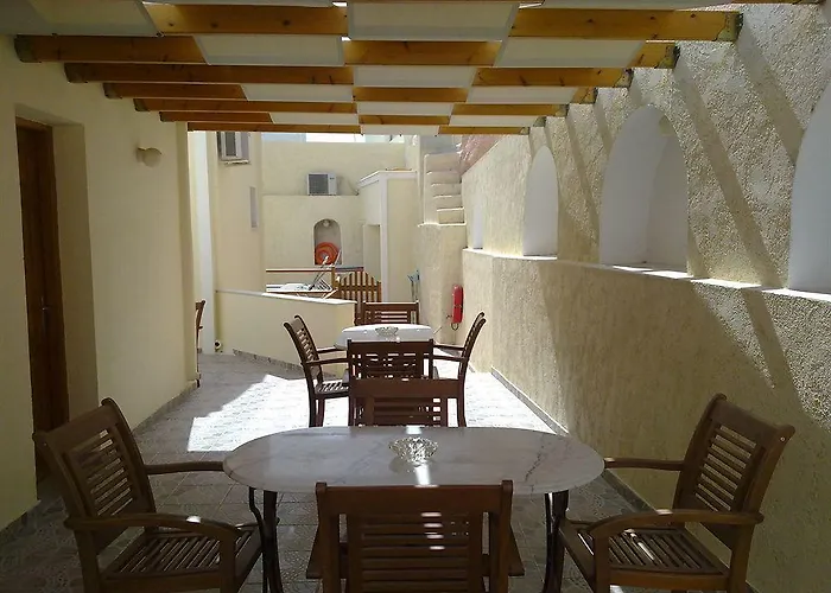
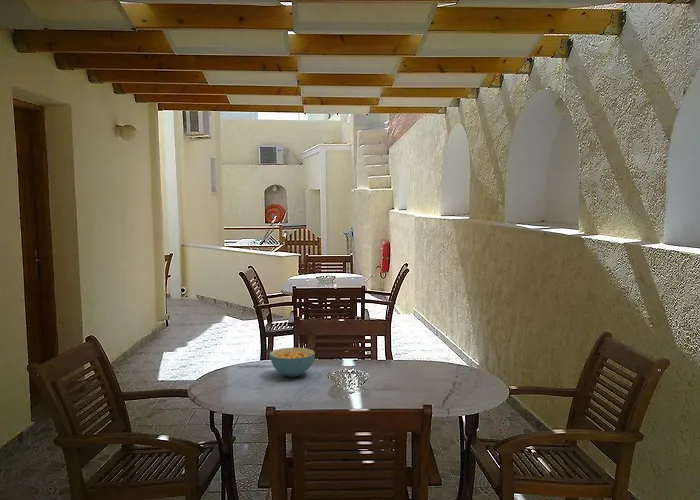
+ cereal bowl (292, 363)
